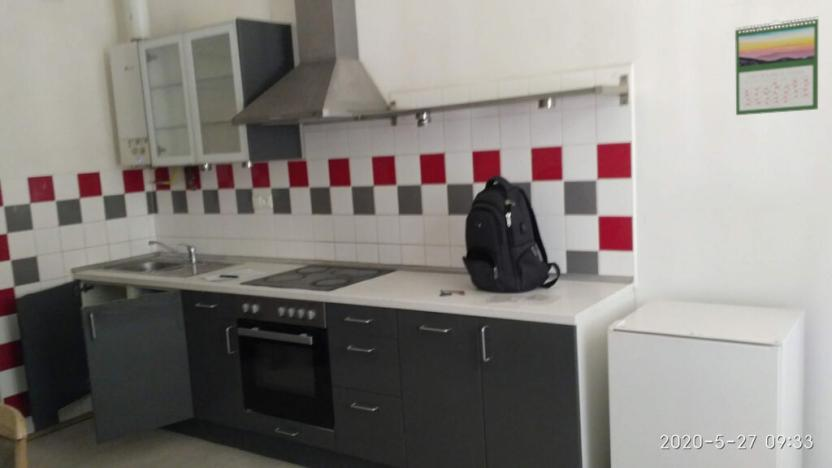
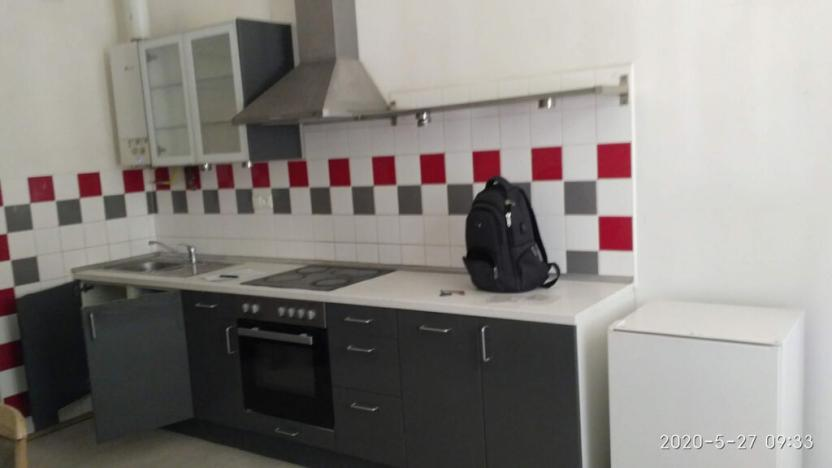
- calendar (775, 66)
